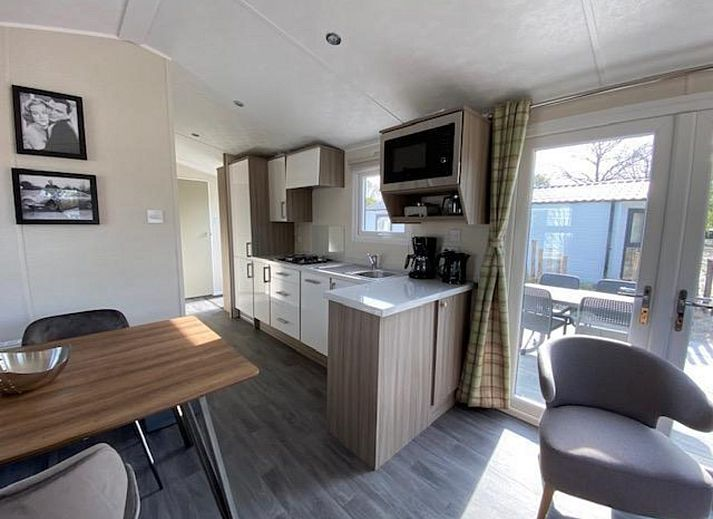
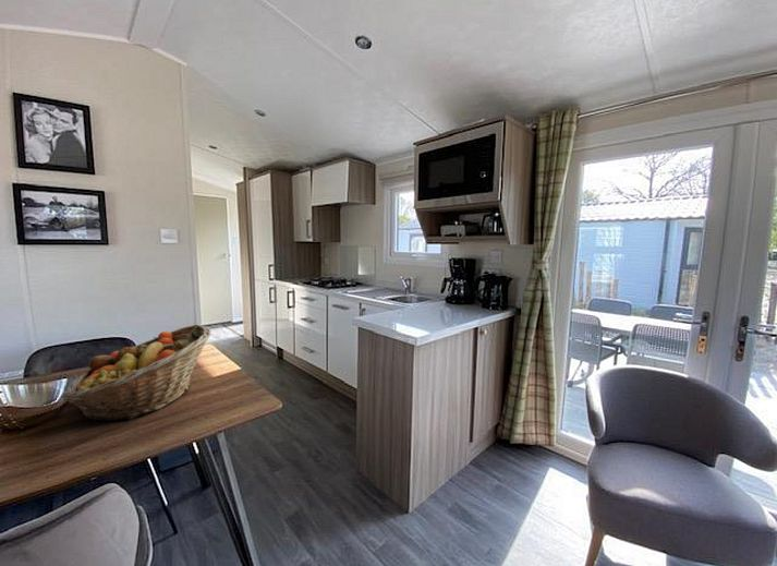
+ fruit basket (146, 365)
